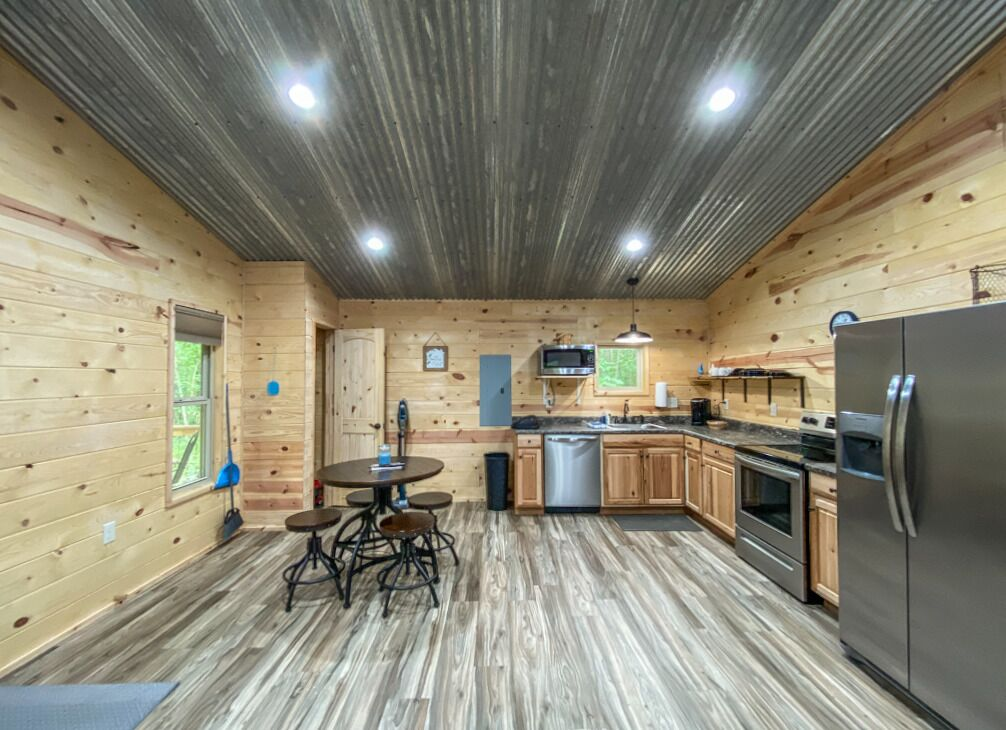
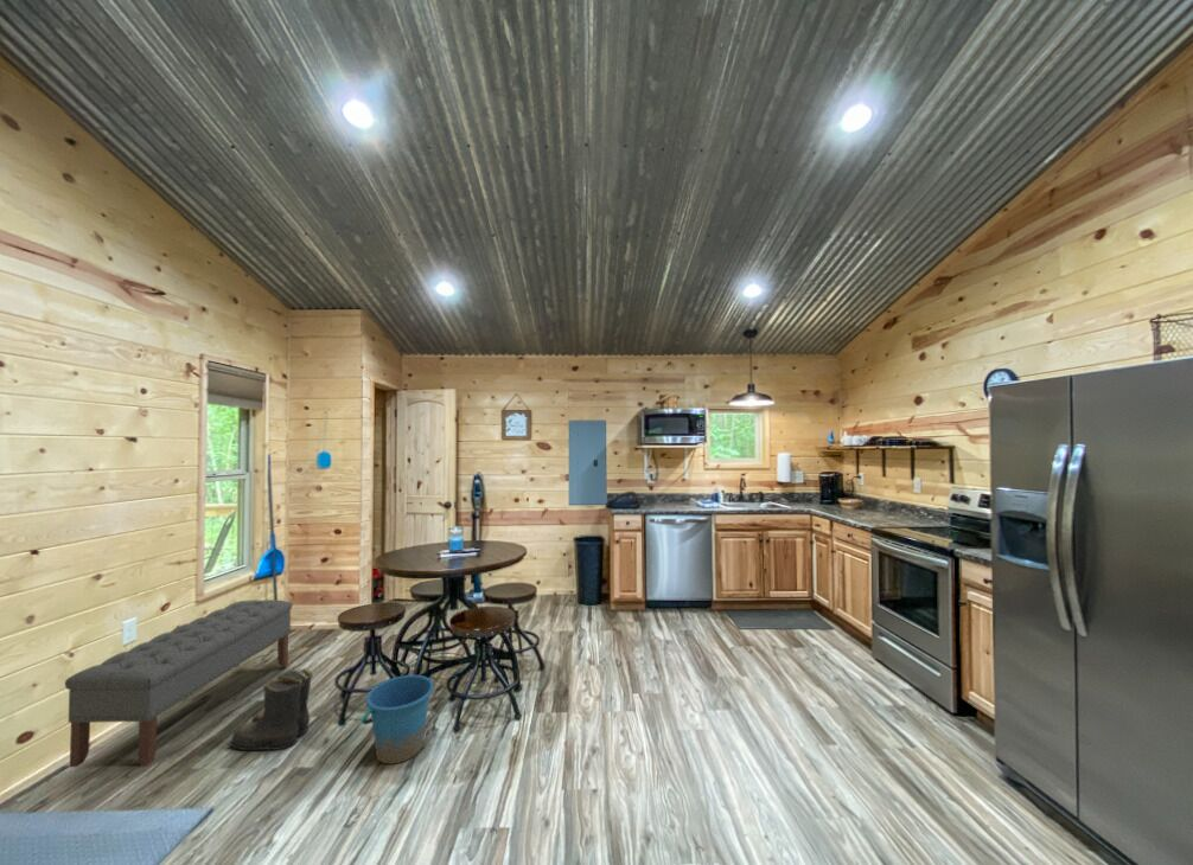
+ boots (273, 706)
+ bucket (400, 719)
+ bench (199, 667)
